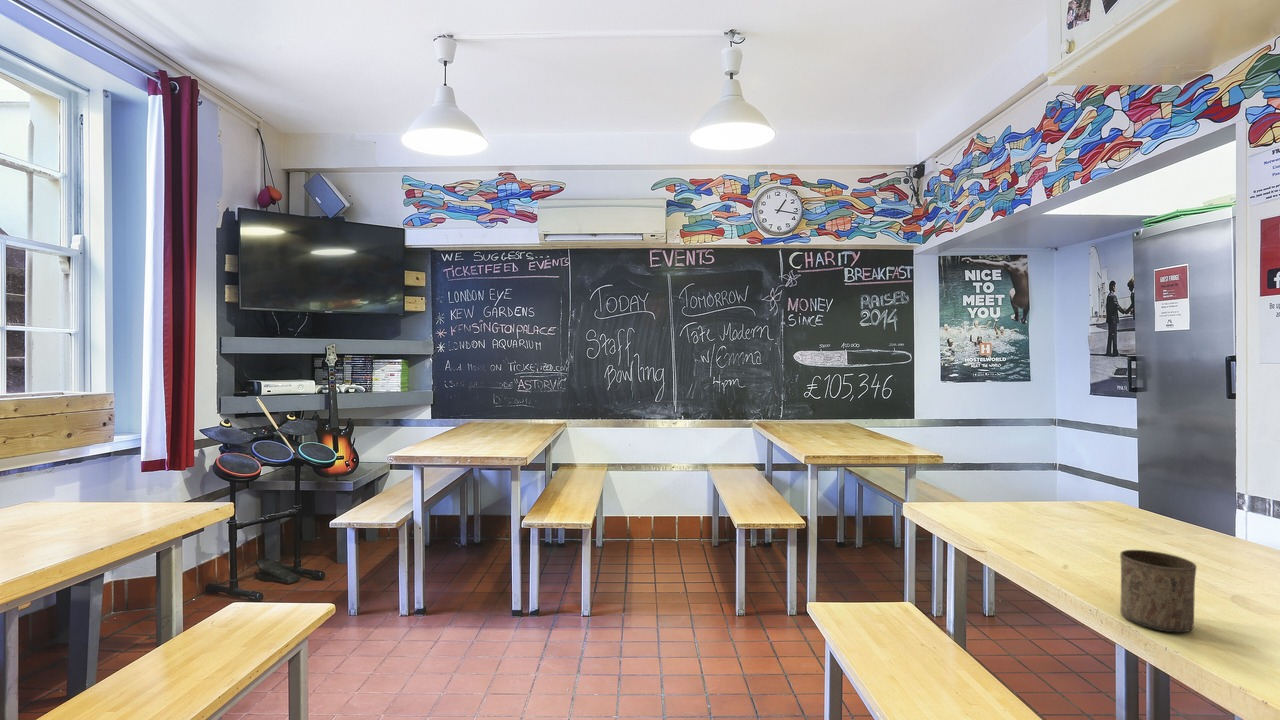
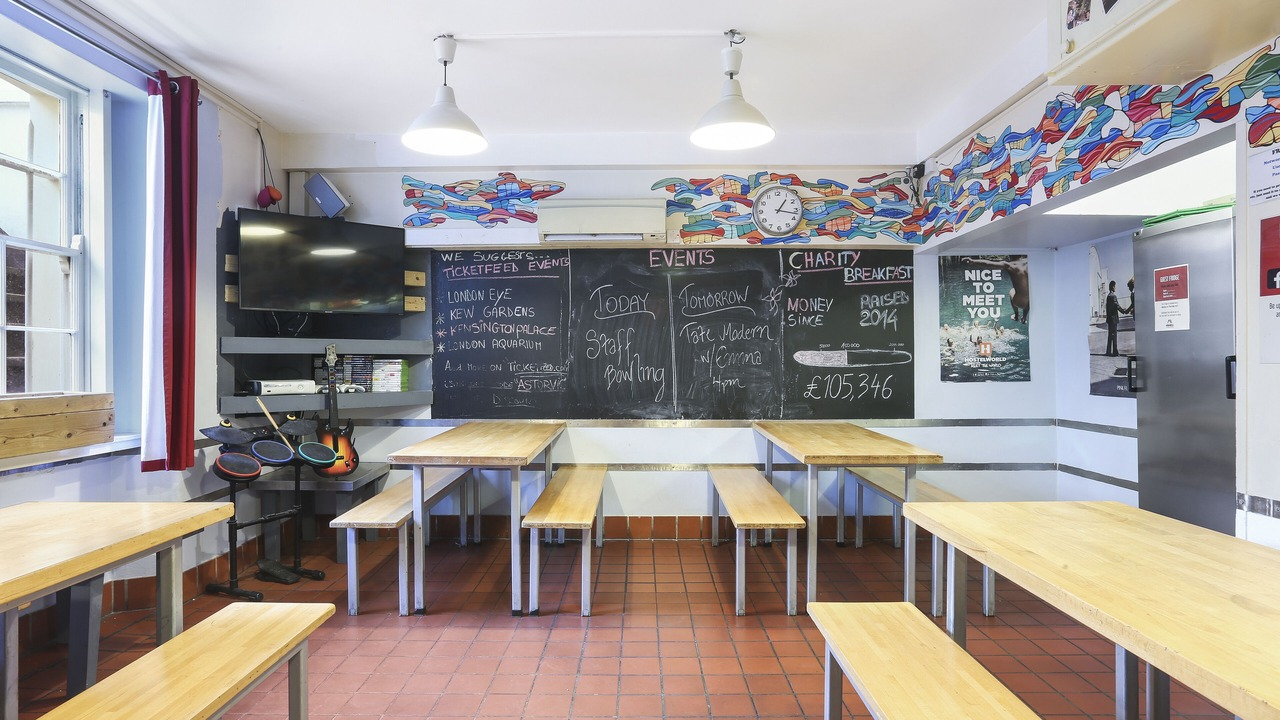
- cup (1157, 590)
